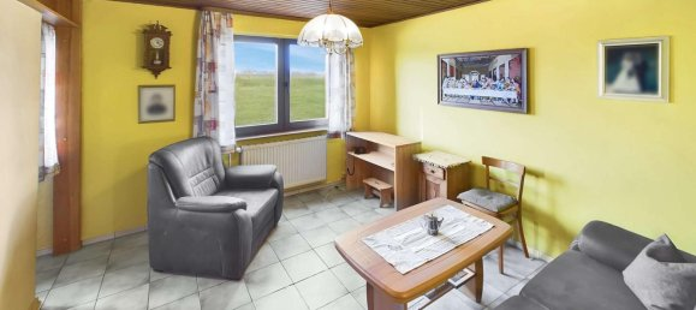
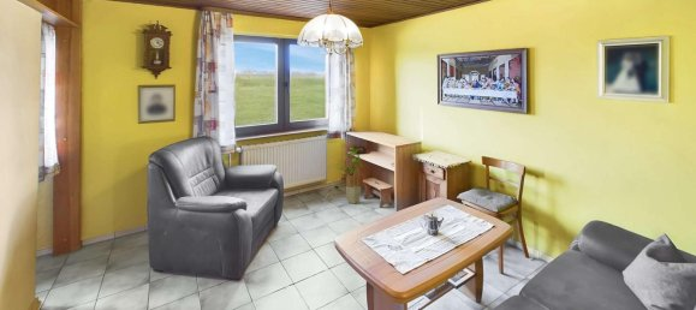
+ house plant (349, 174)
